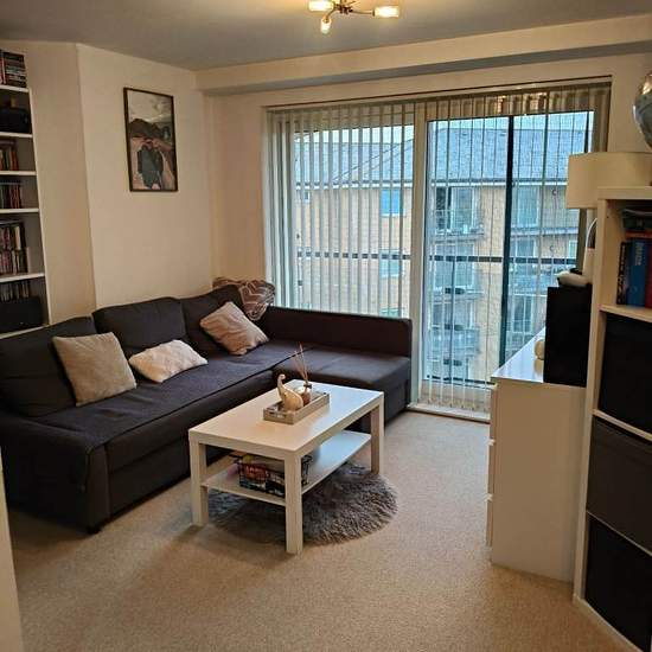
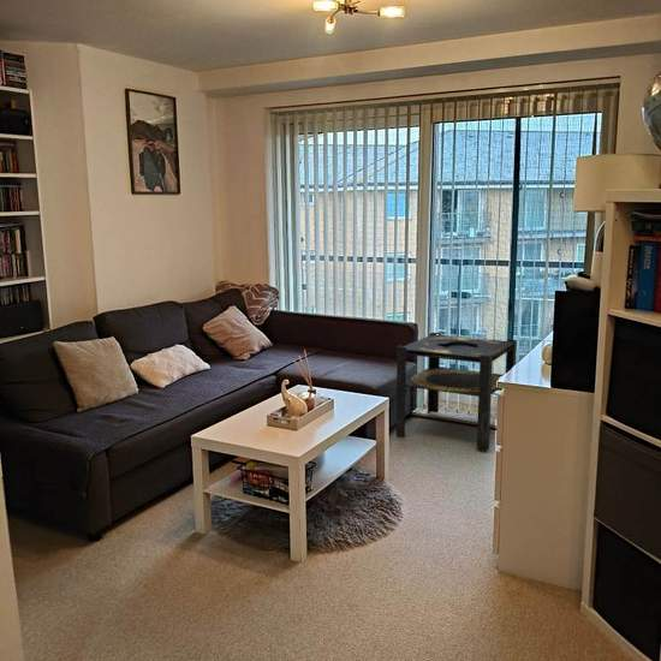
+ side table (457, 387)
